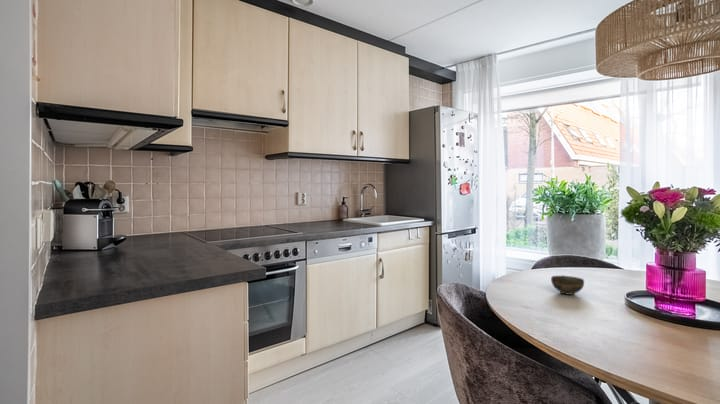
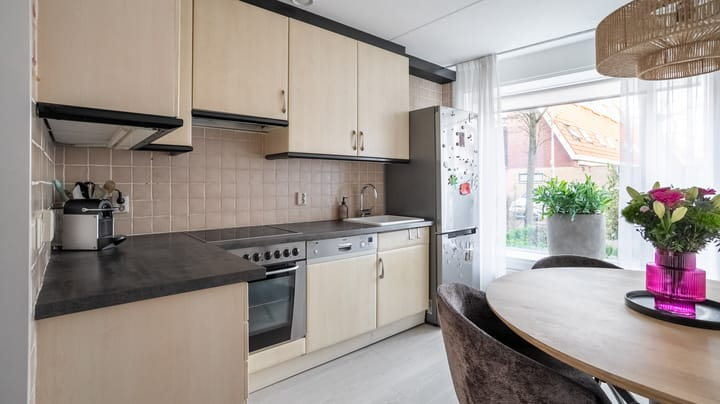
- cup (566, 285)
